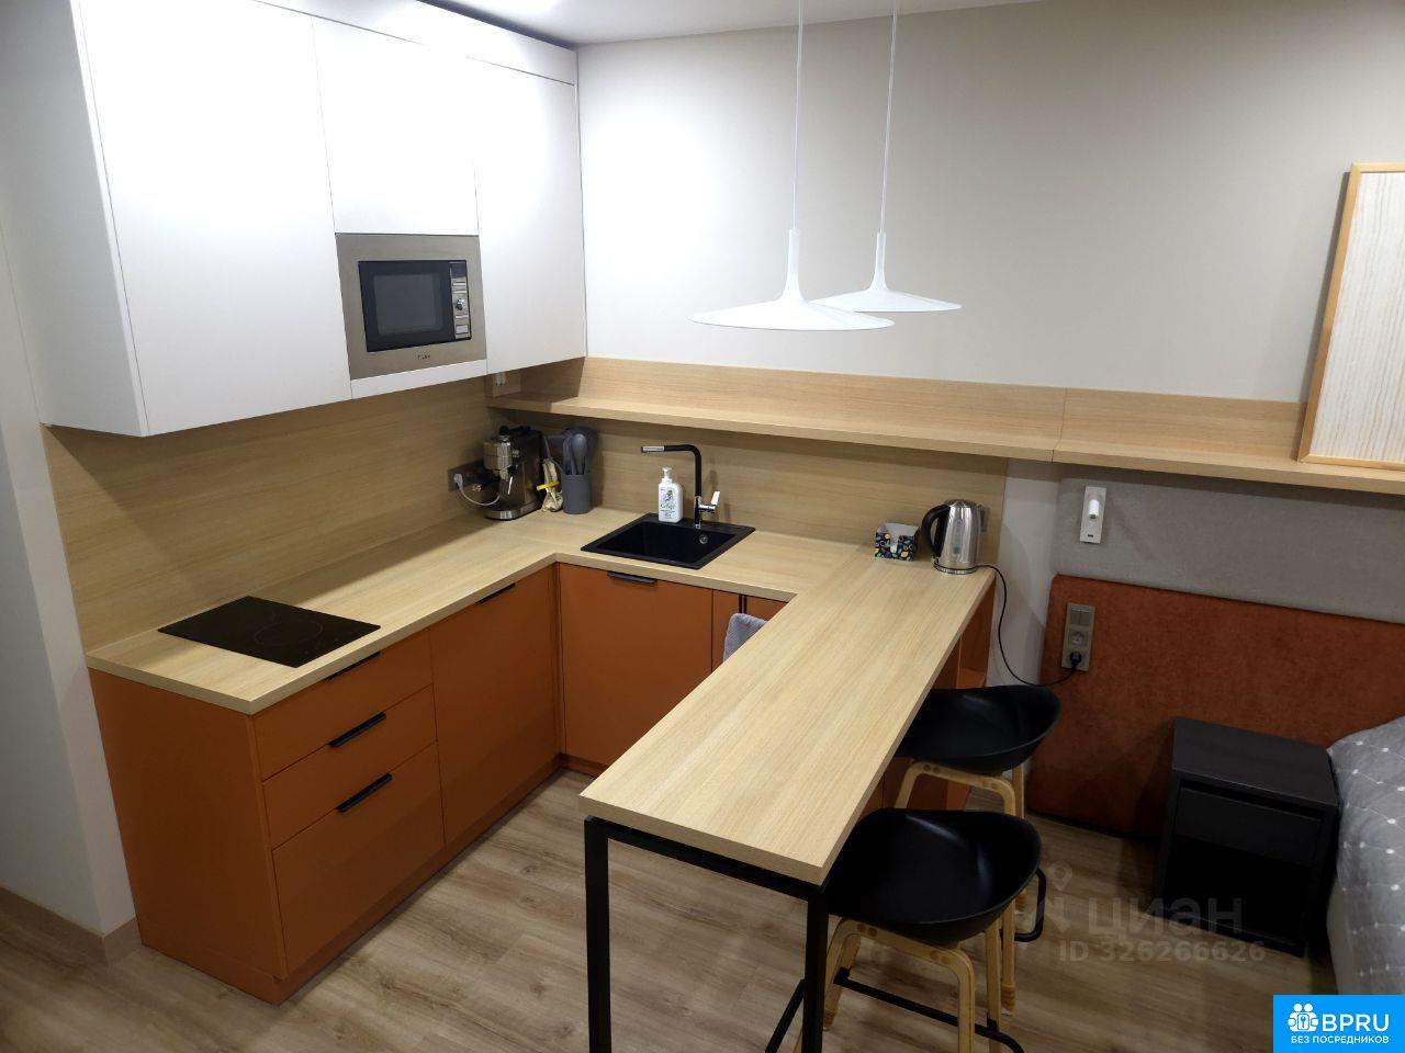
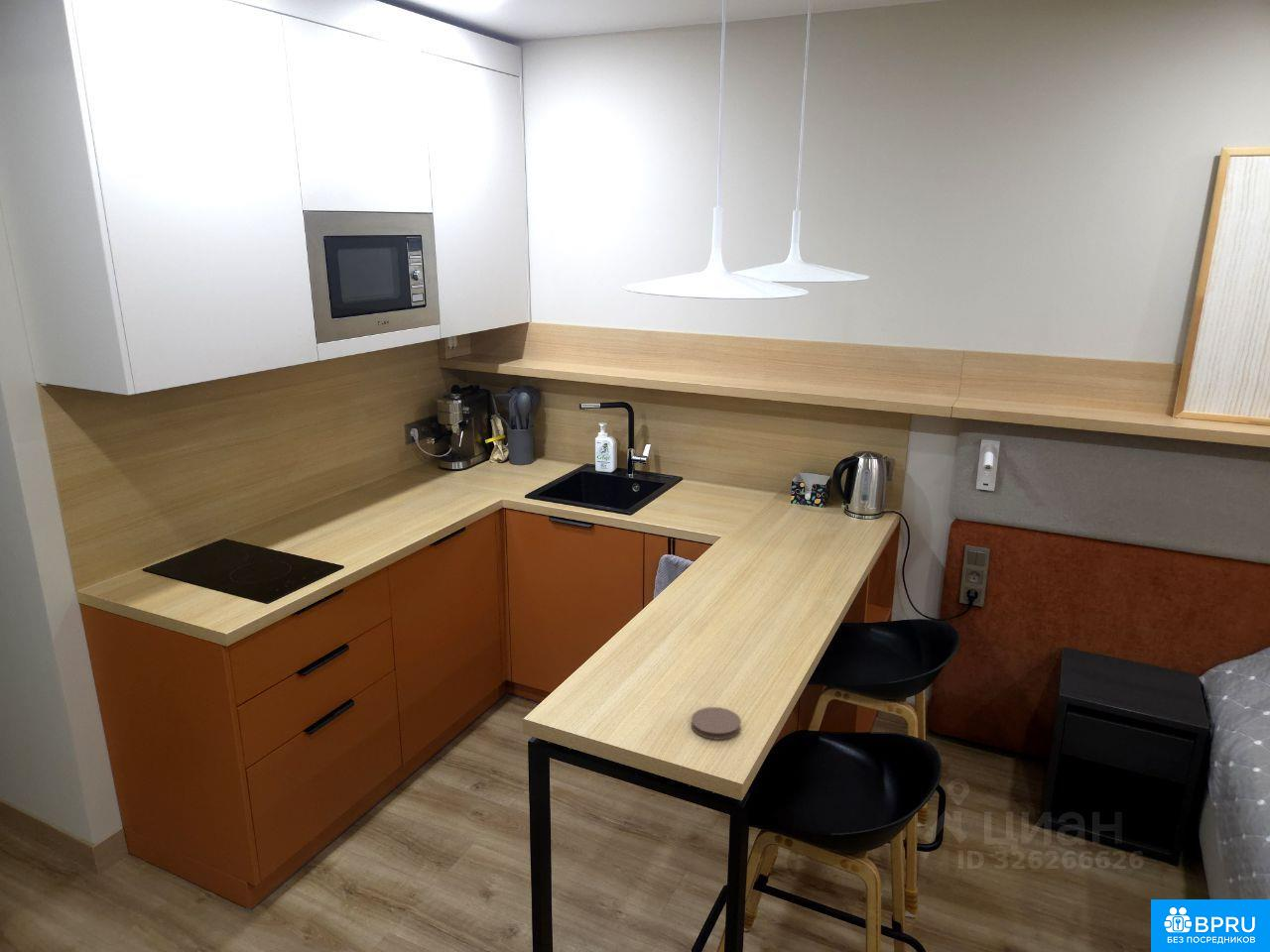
+ coaster (715, 723)
